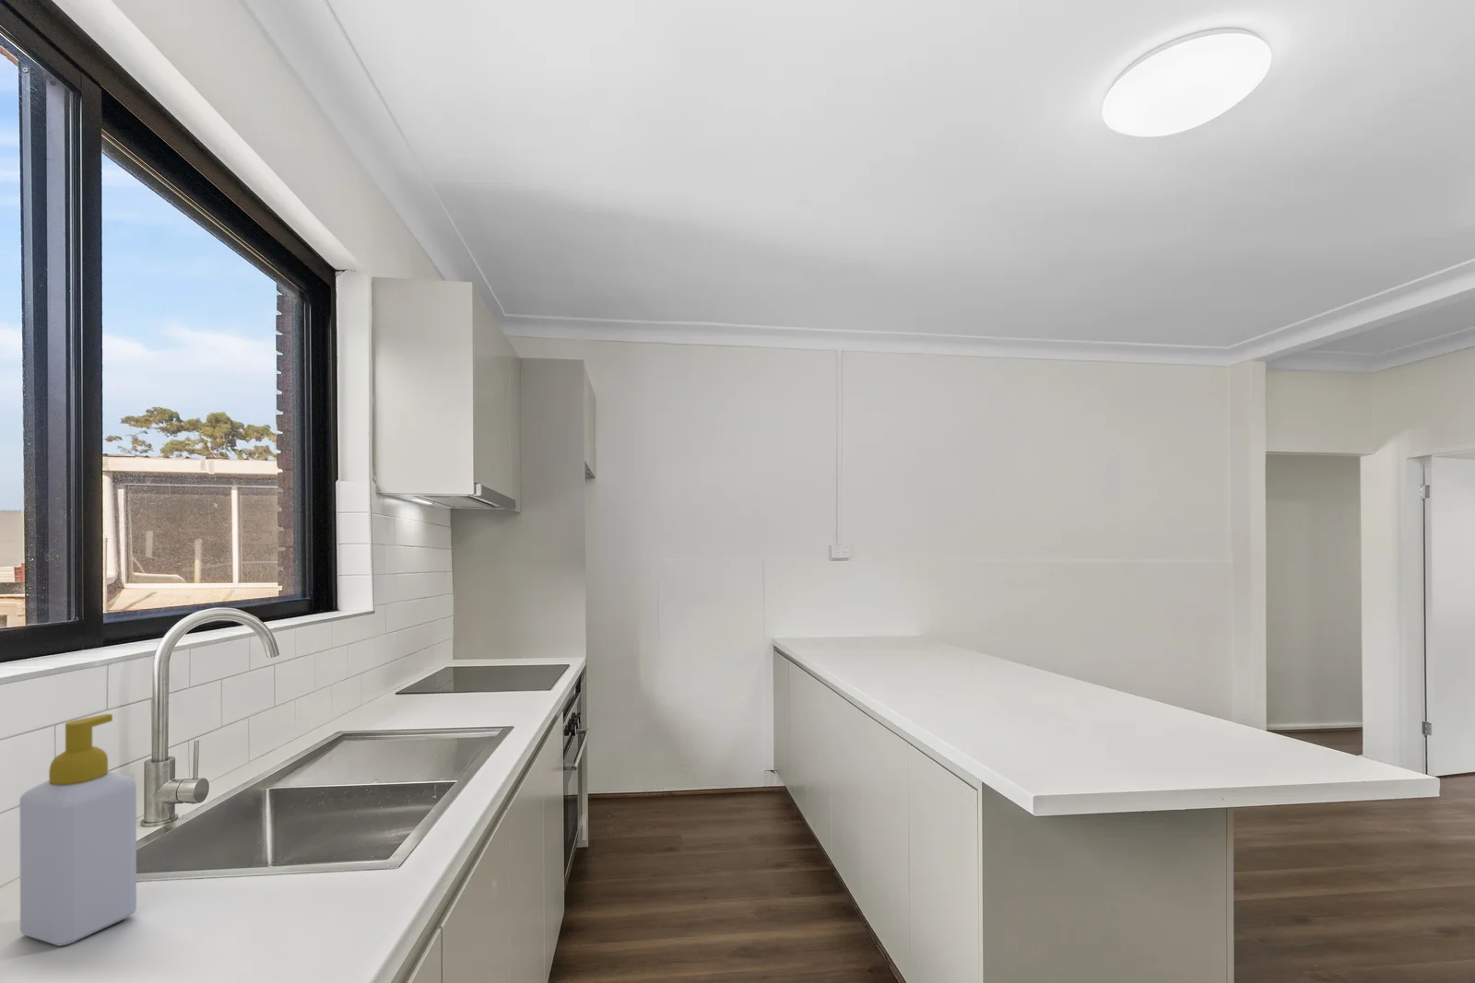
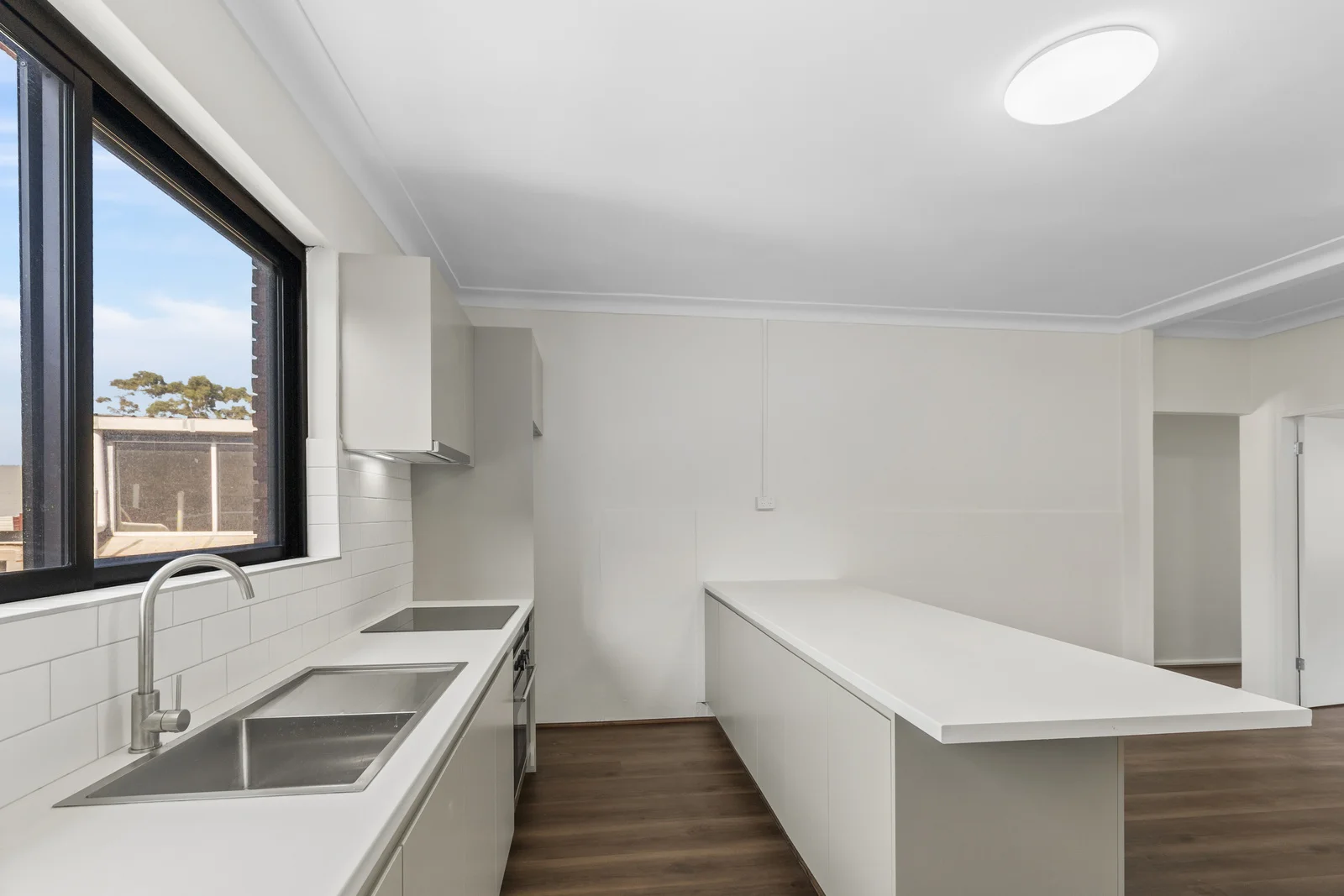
- soap bottle (79, 823)
